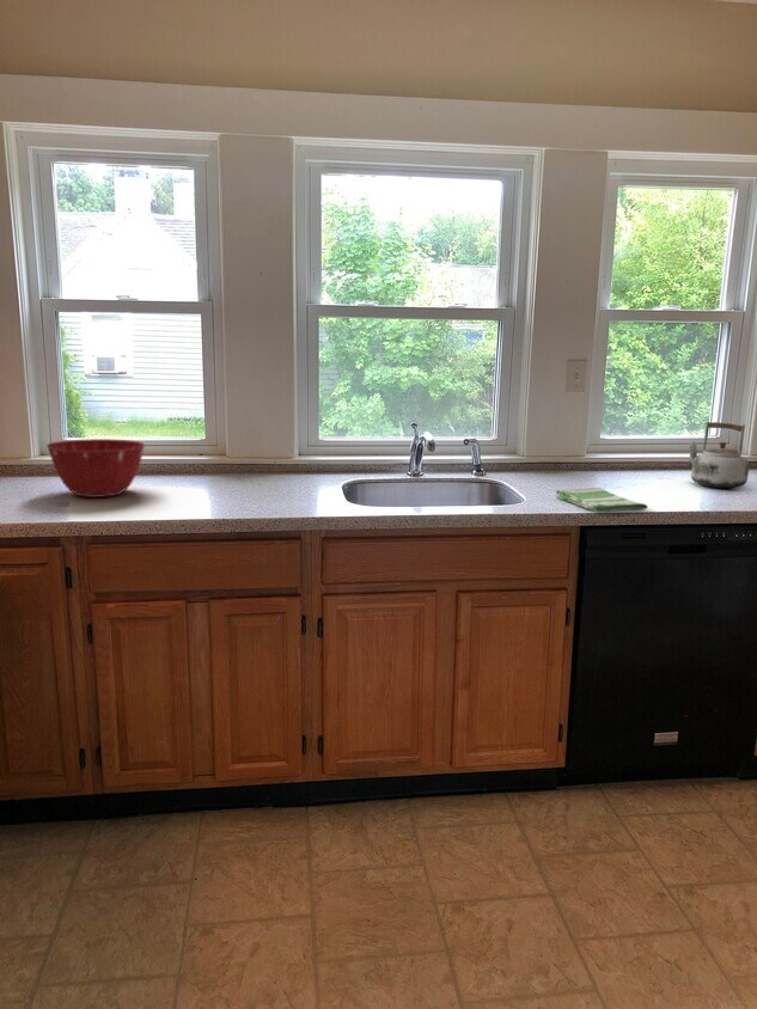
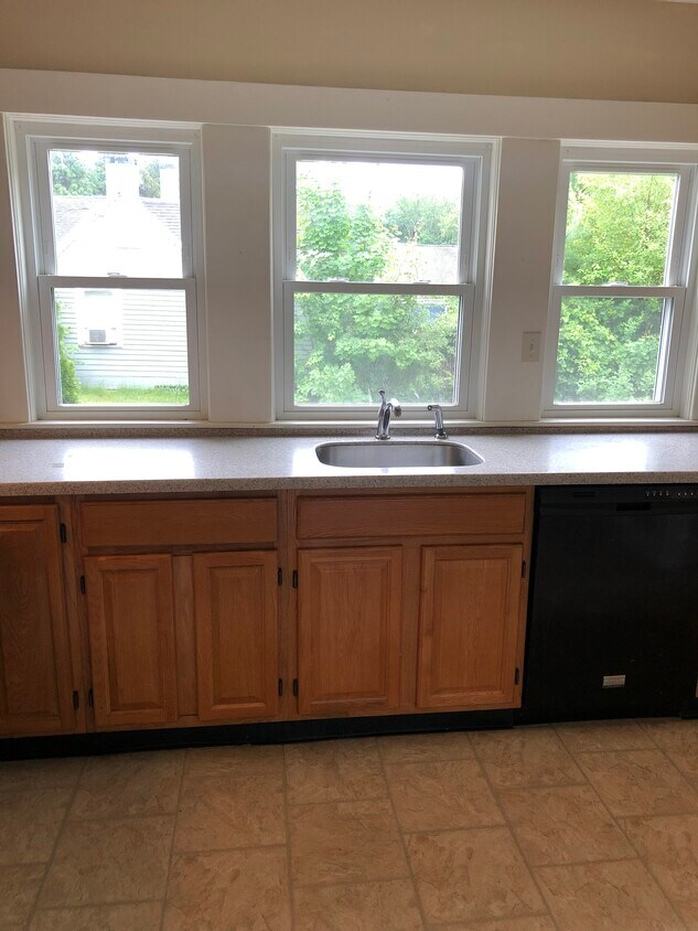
- mixing bowl (98, 469)
- dish towel (598, 499)
- kettle (715, 453)
